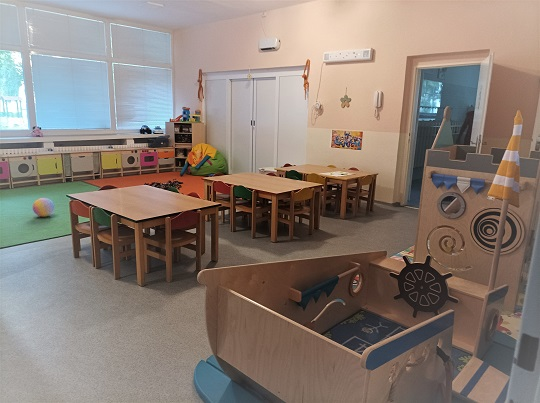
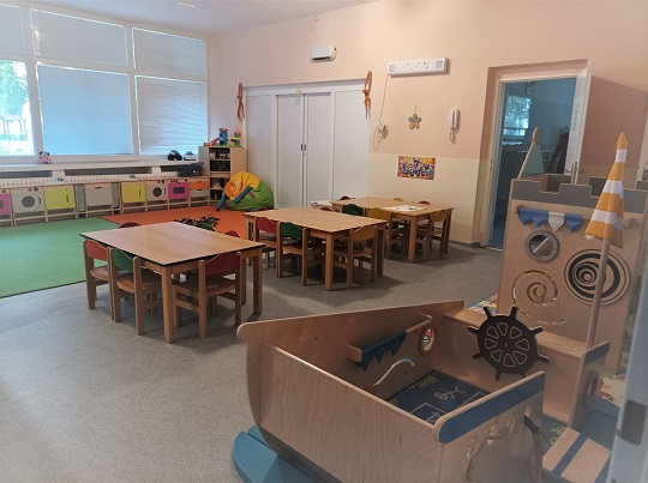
- ball (43, 207)
